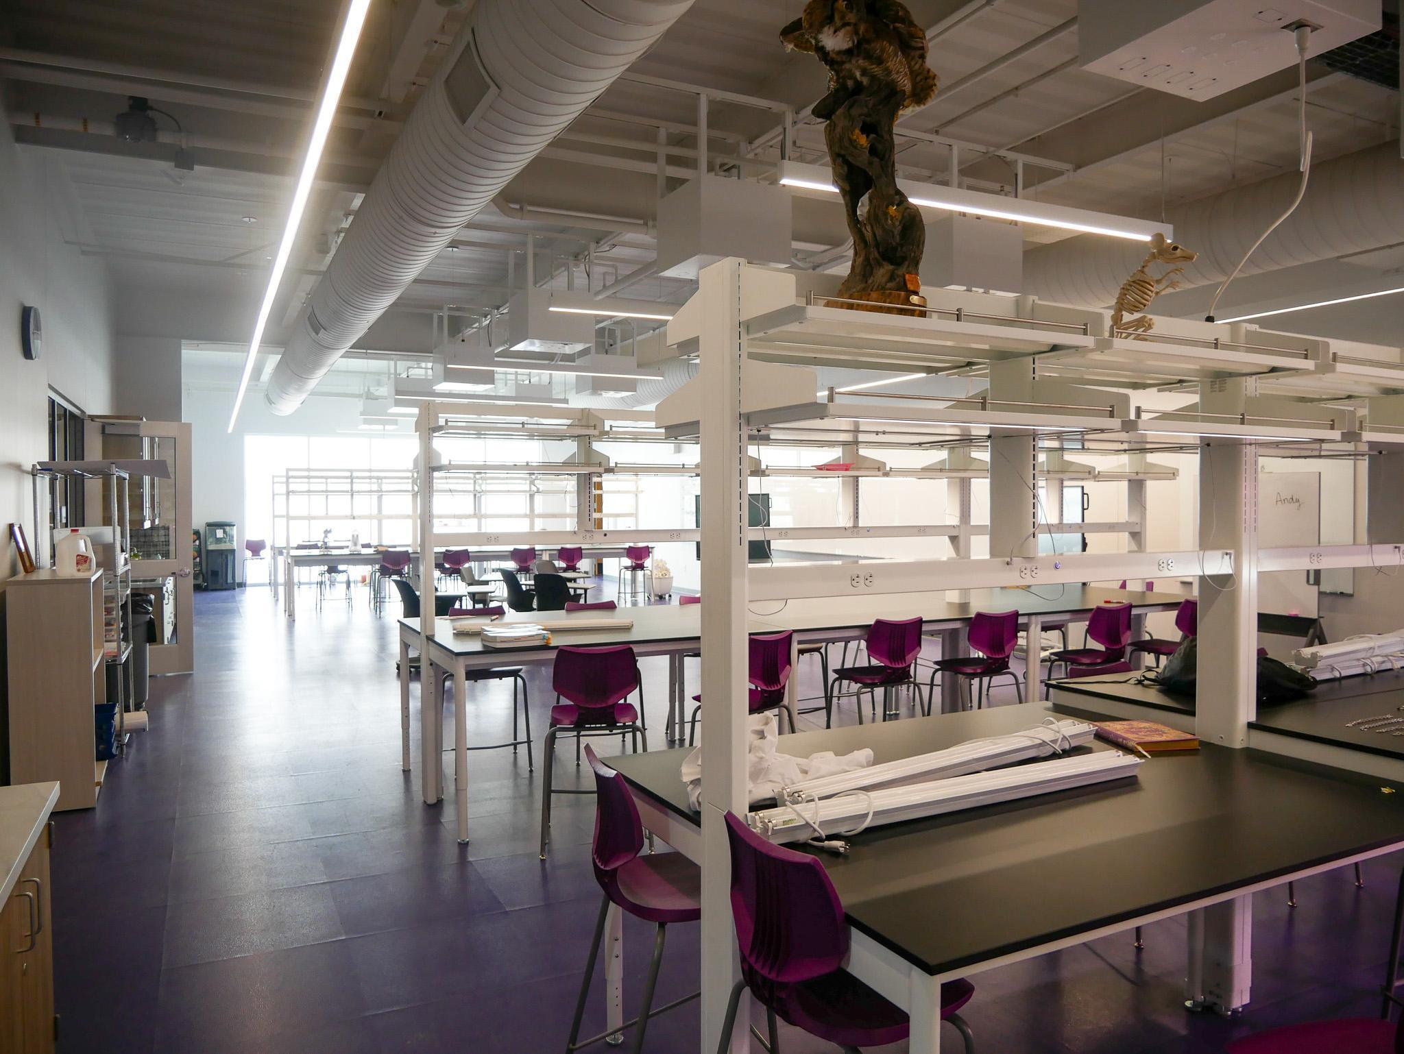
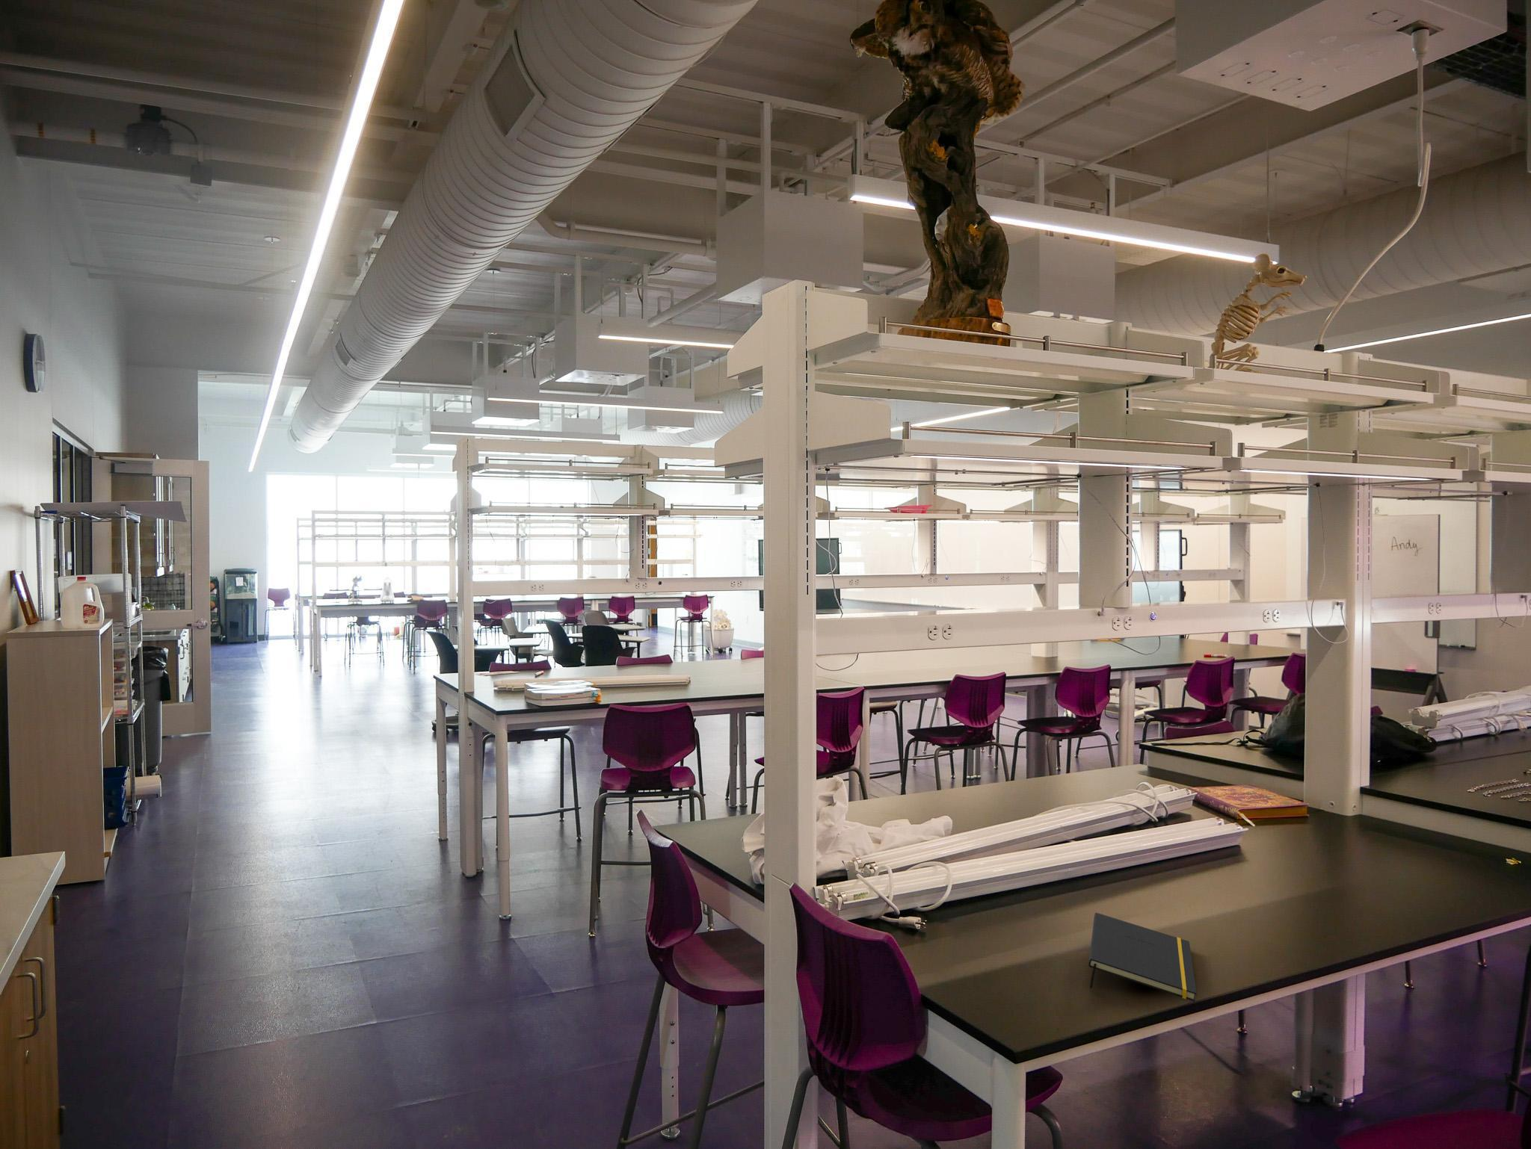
+ notepad (1141, 953)
